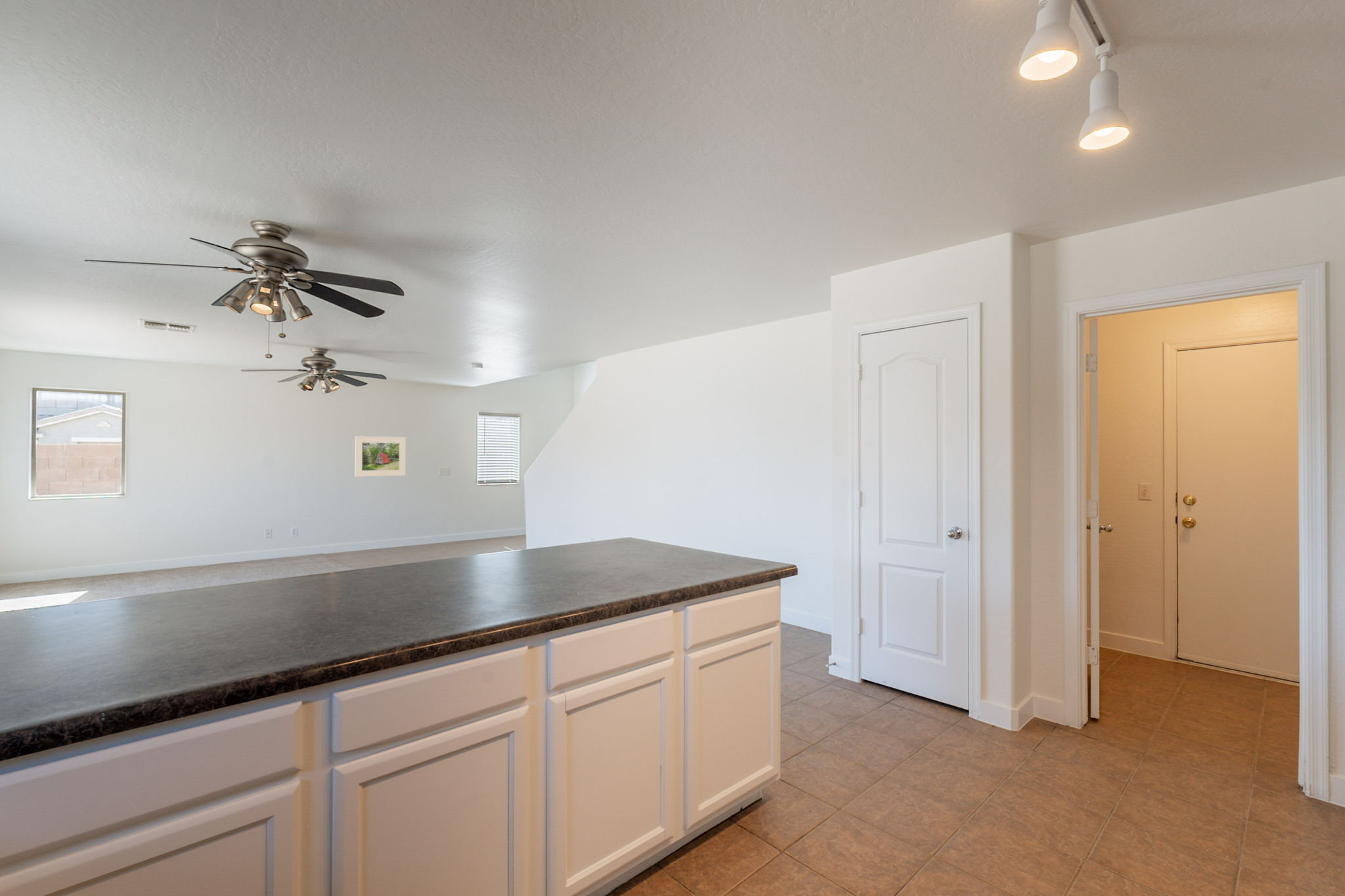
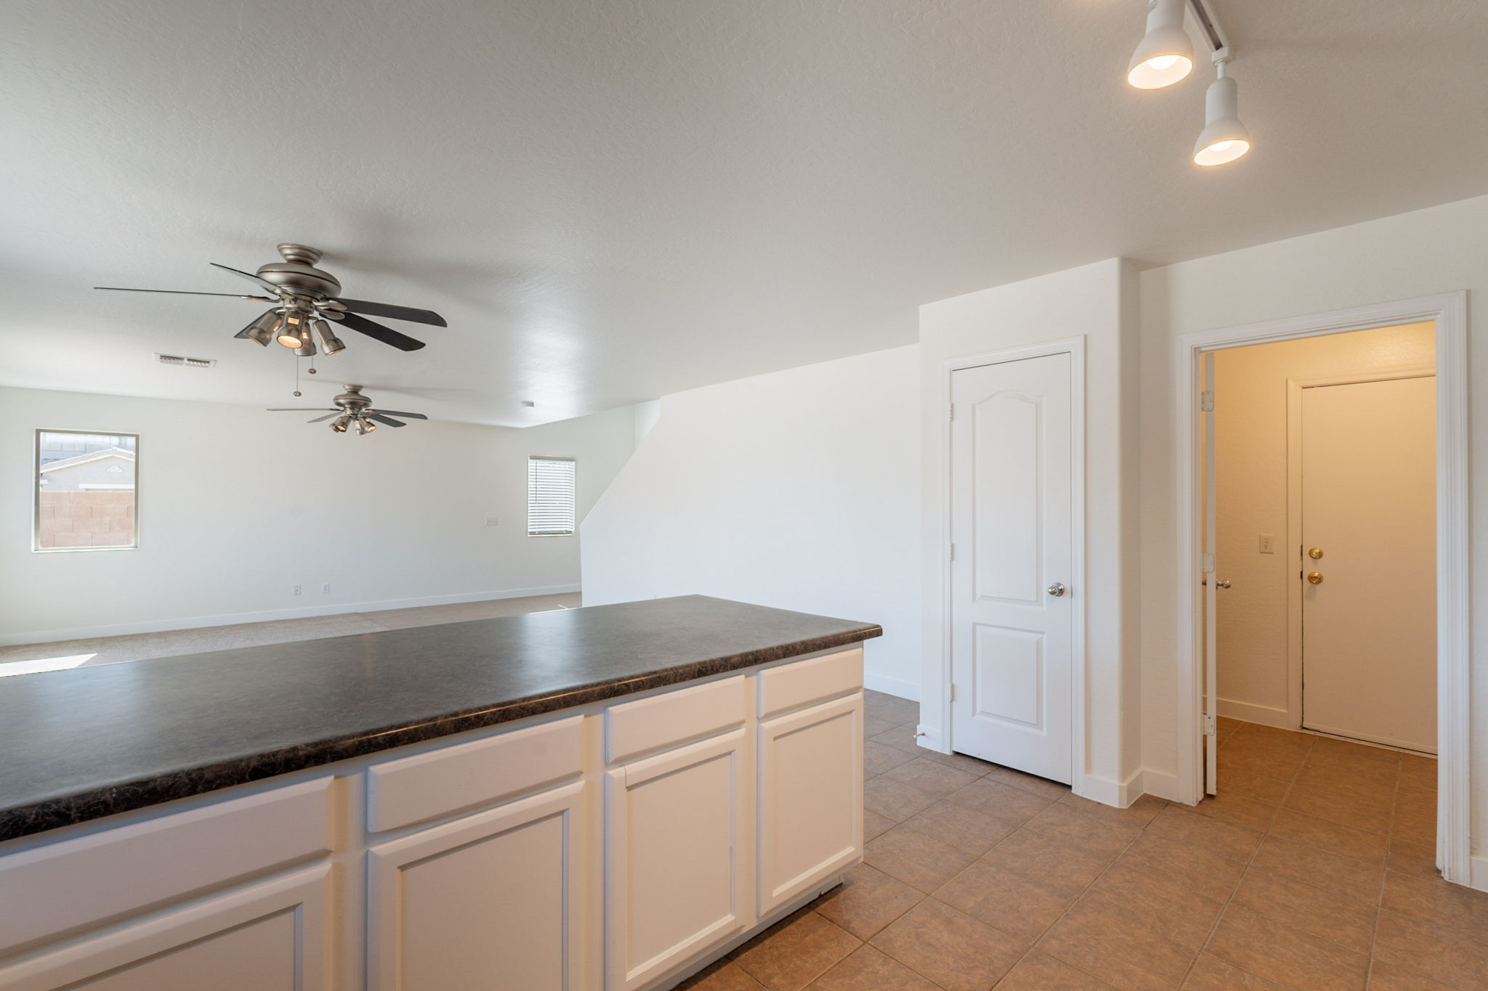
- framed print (381, 456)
